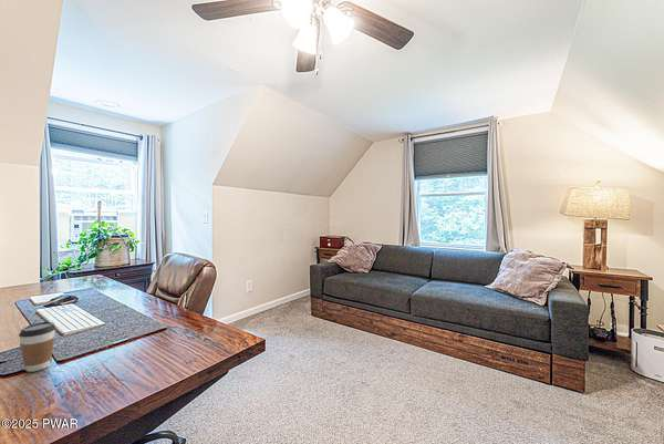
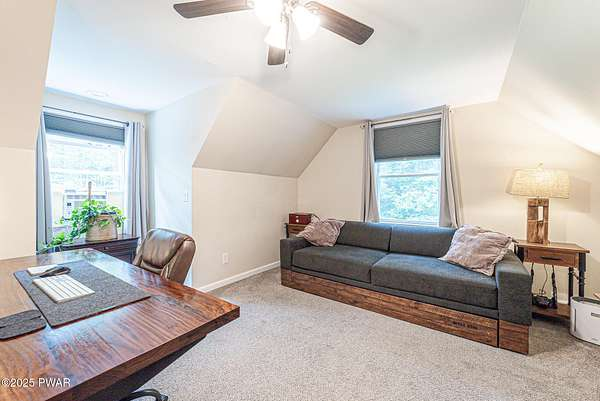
- coffee cup (38, 347)
